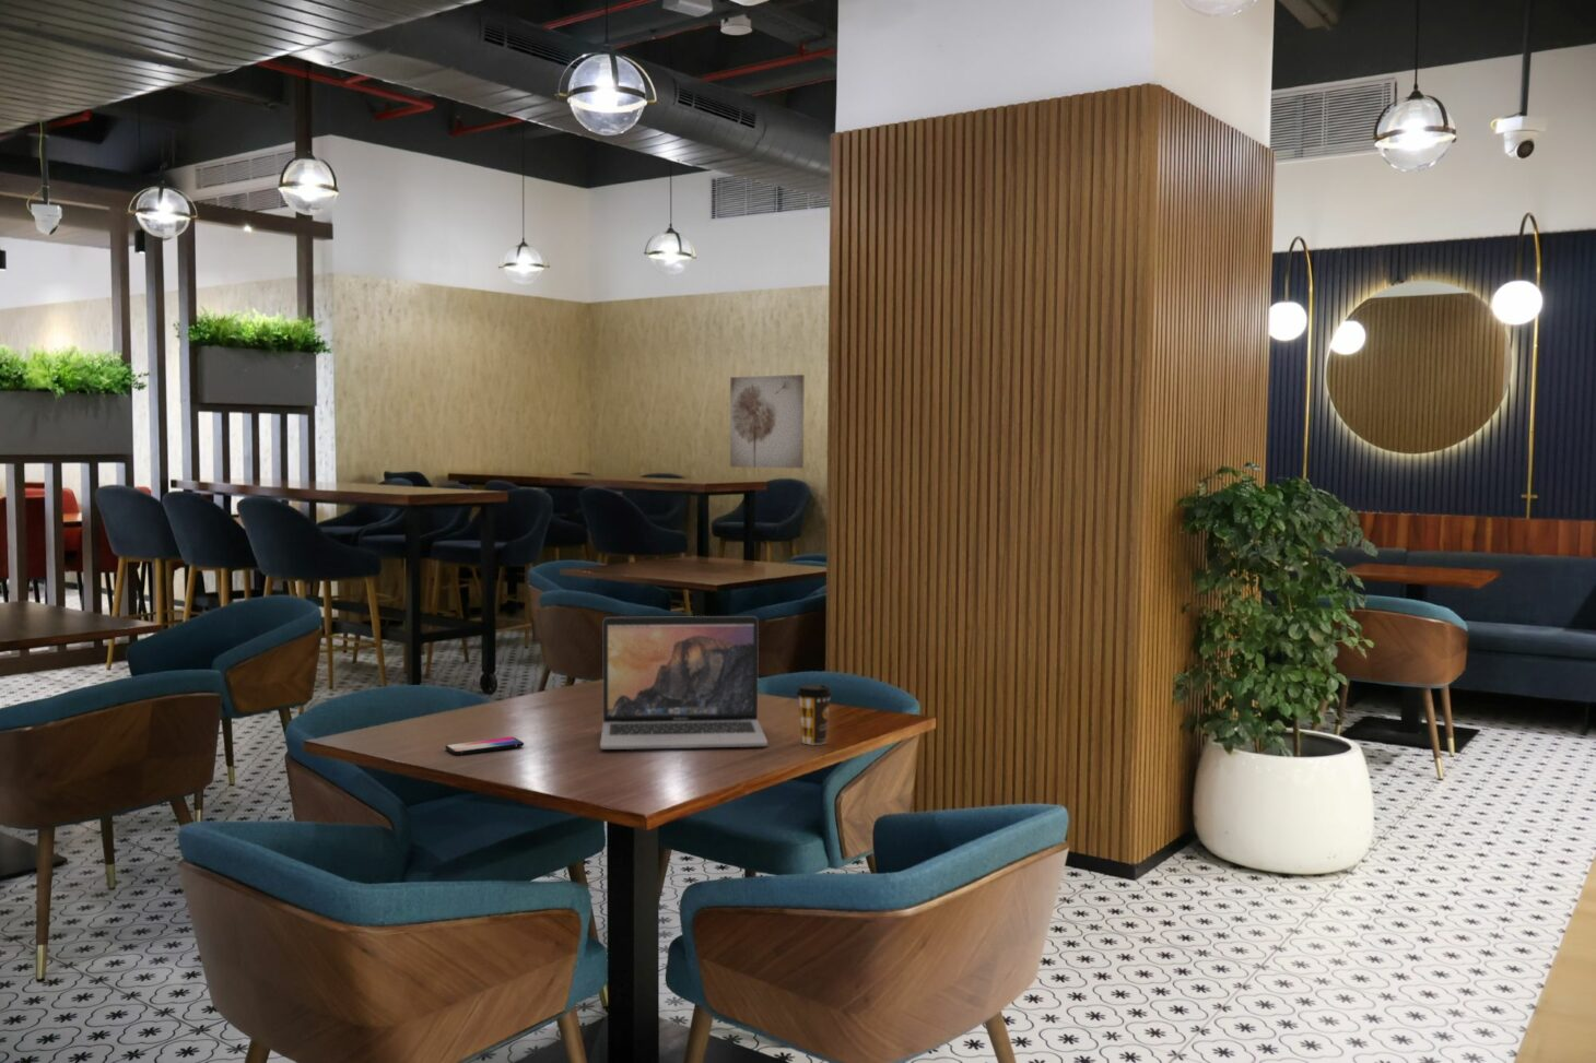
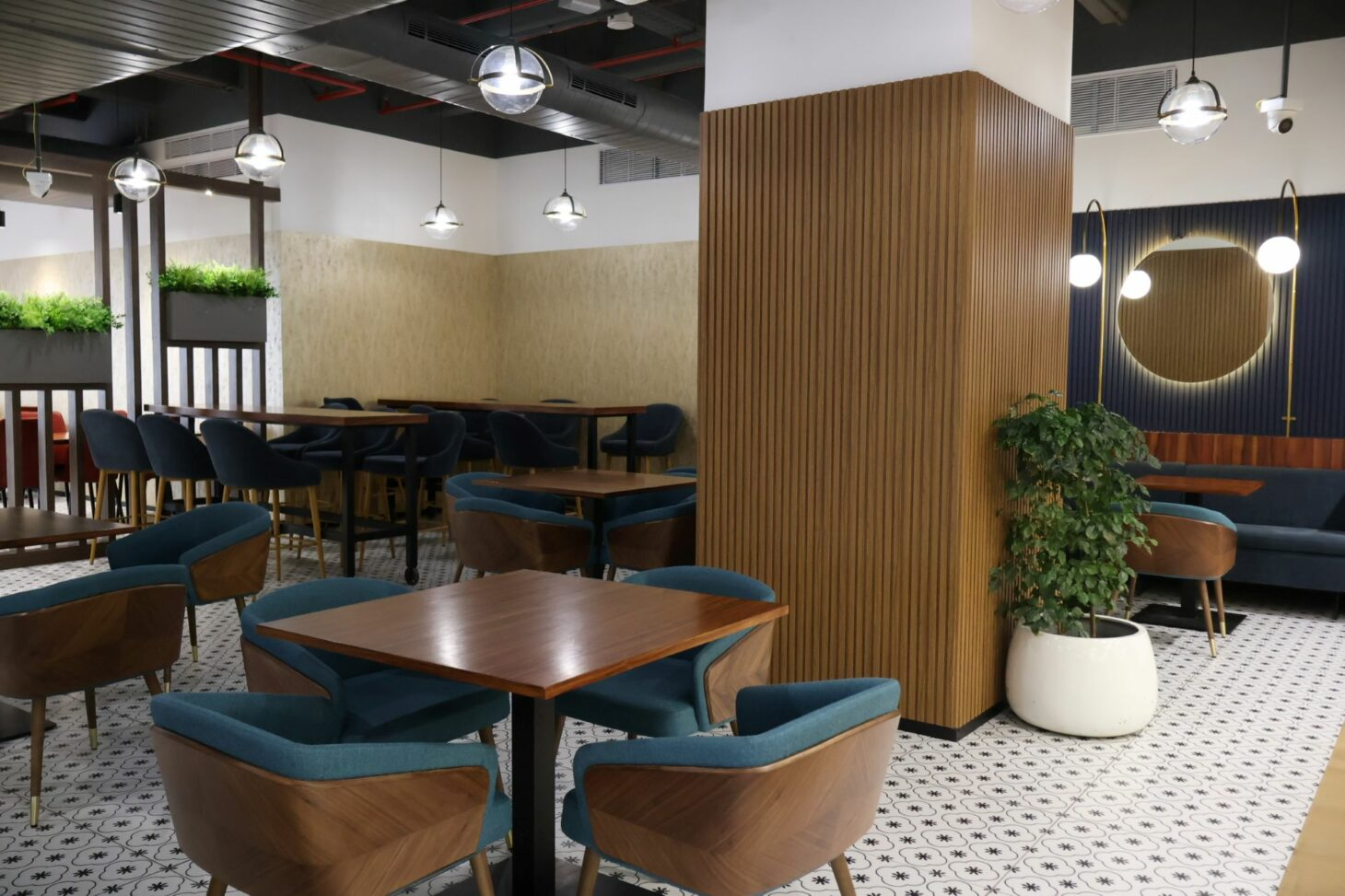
- smartphone (484, 745)
- laptop (682, 681)
- wall art (765, 421)
- coffee cup (813, 713)
